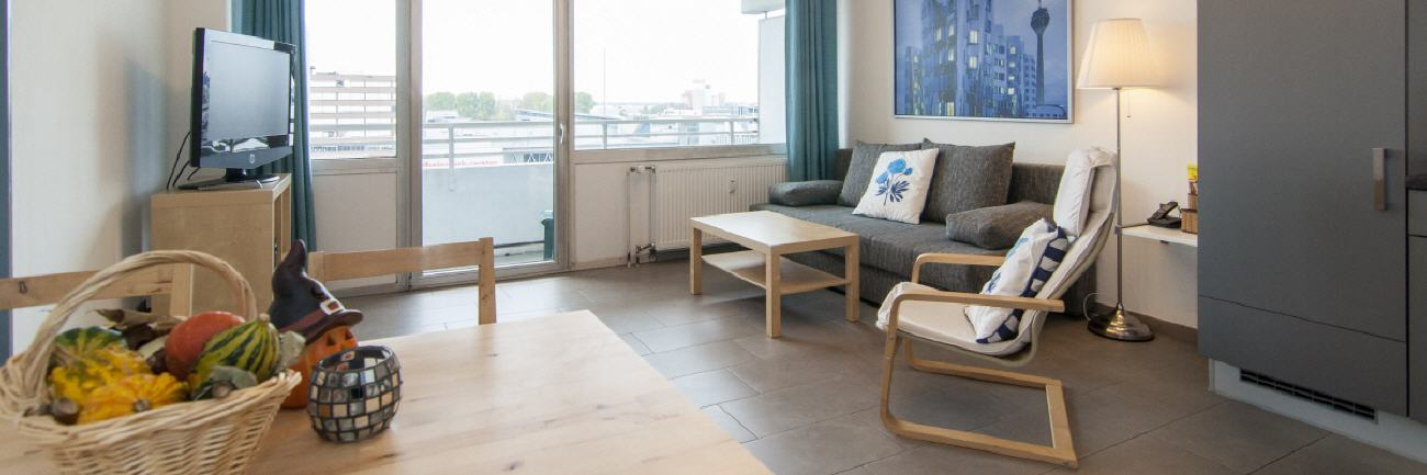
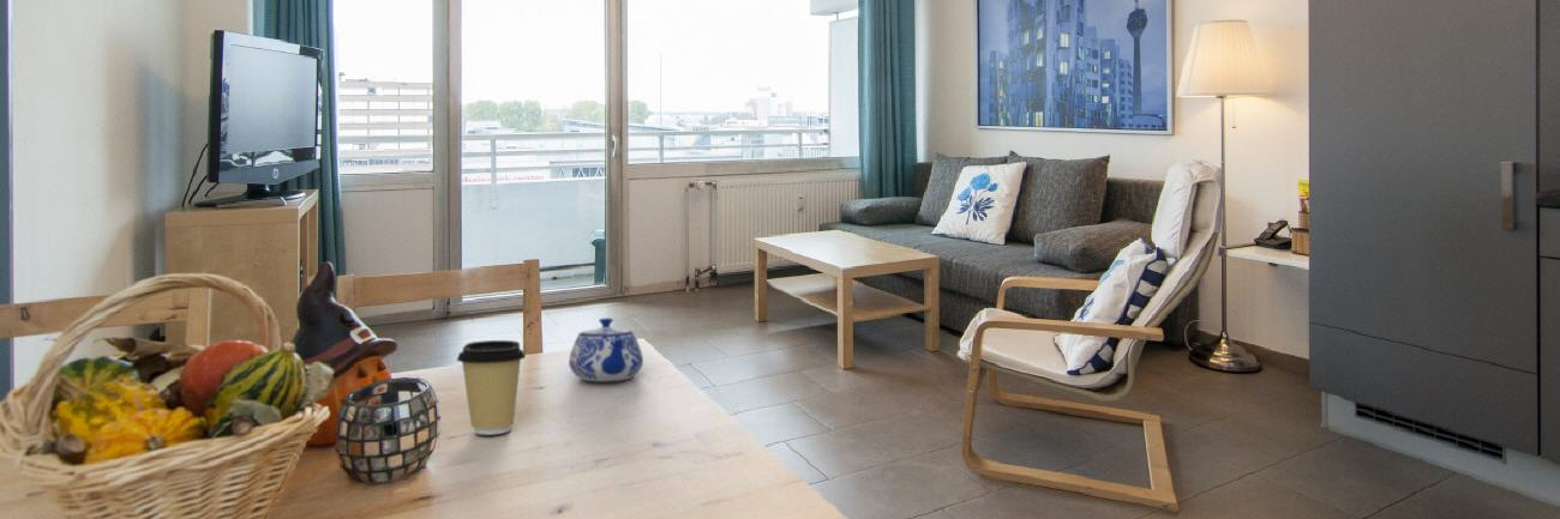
+ teapot (607, 349)
+ coffee cup (491, 387)
